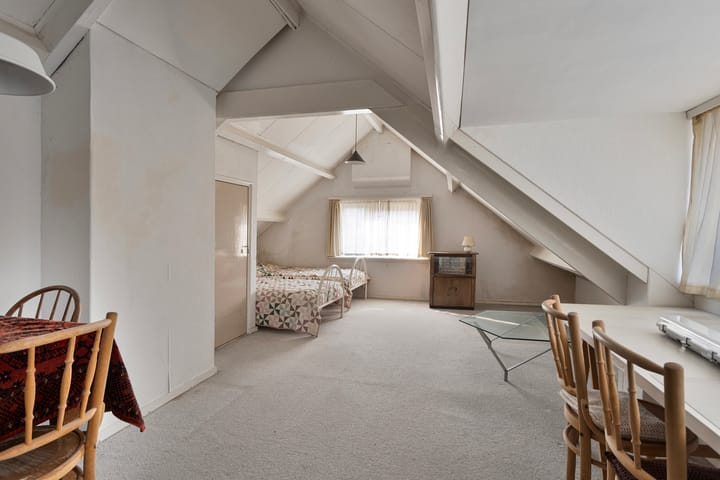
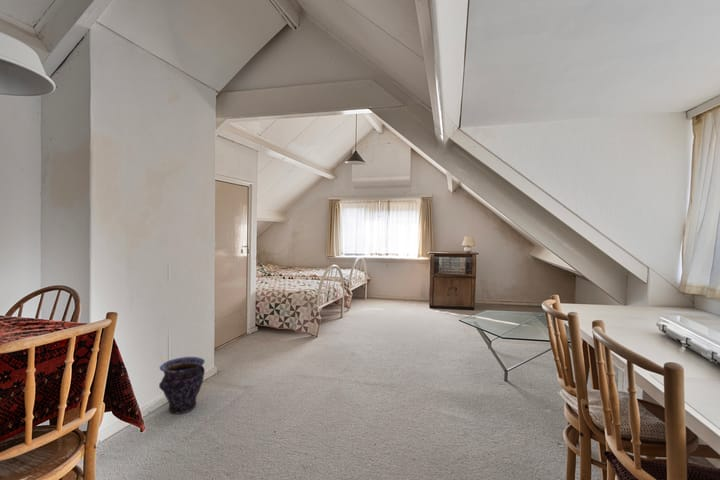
+ vase (182, 385)
